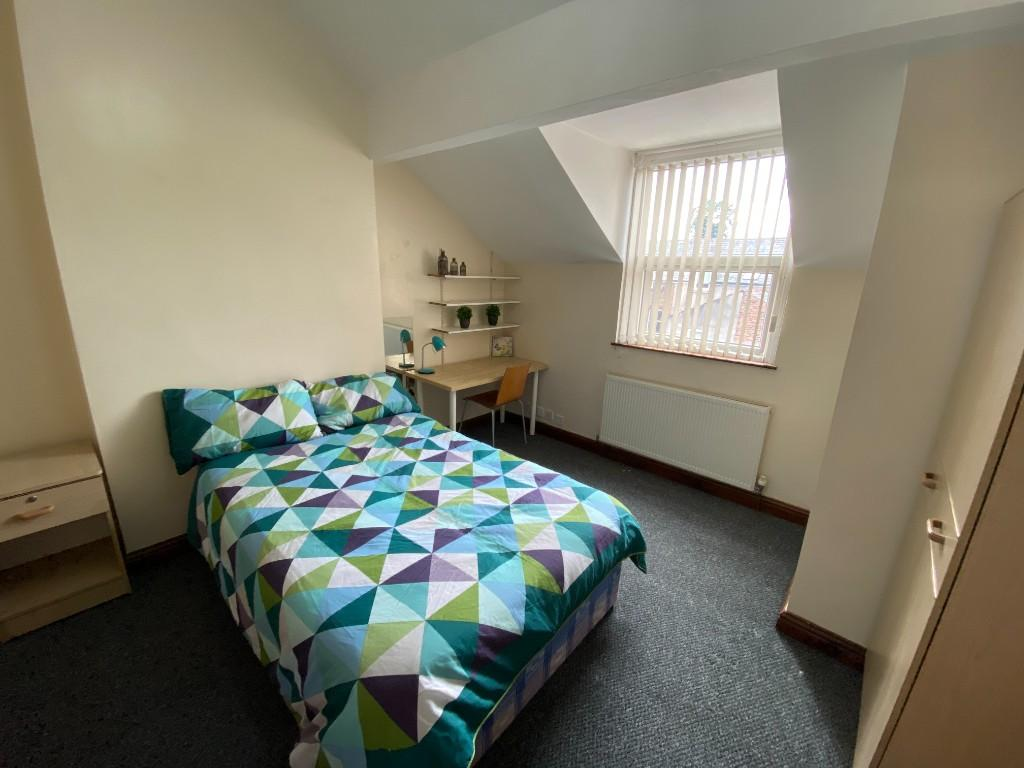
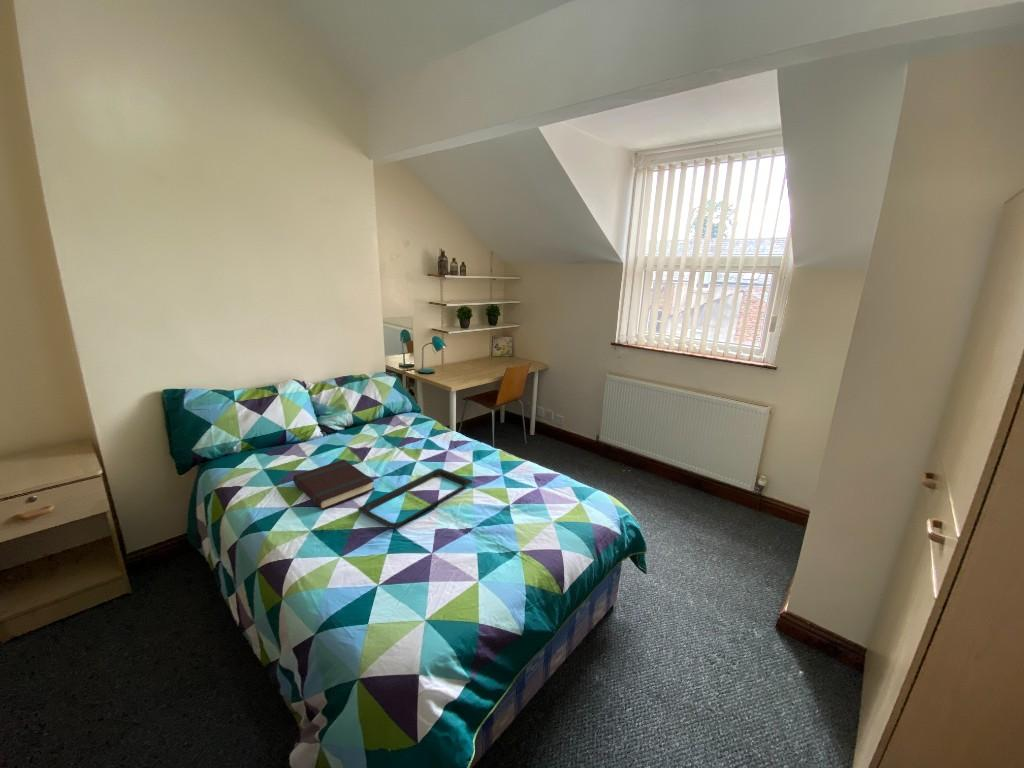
+ book (333, 482)
+ serving tray (414, 487)
